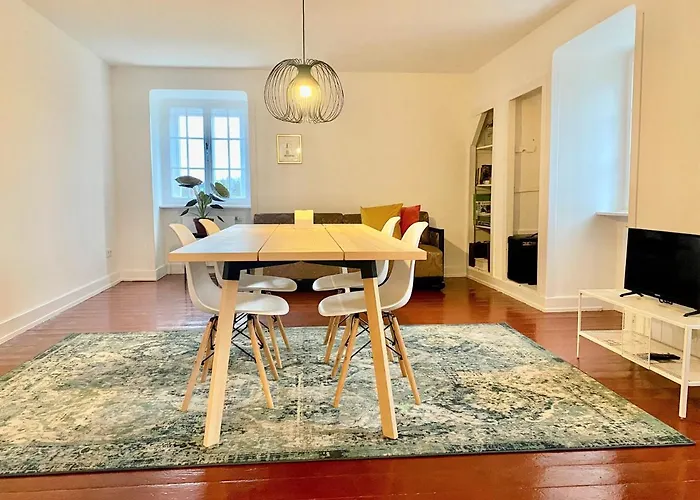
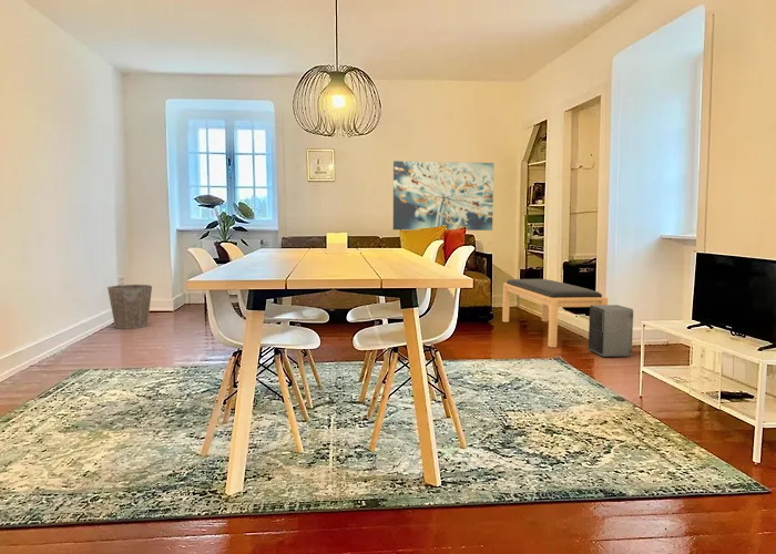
+ speaker (612, 330)
+ wall art (443, 196)
+ waste bin (130, 306)
+ bench (549, 308)
